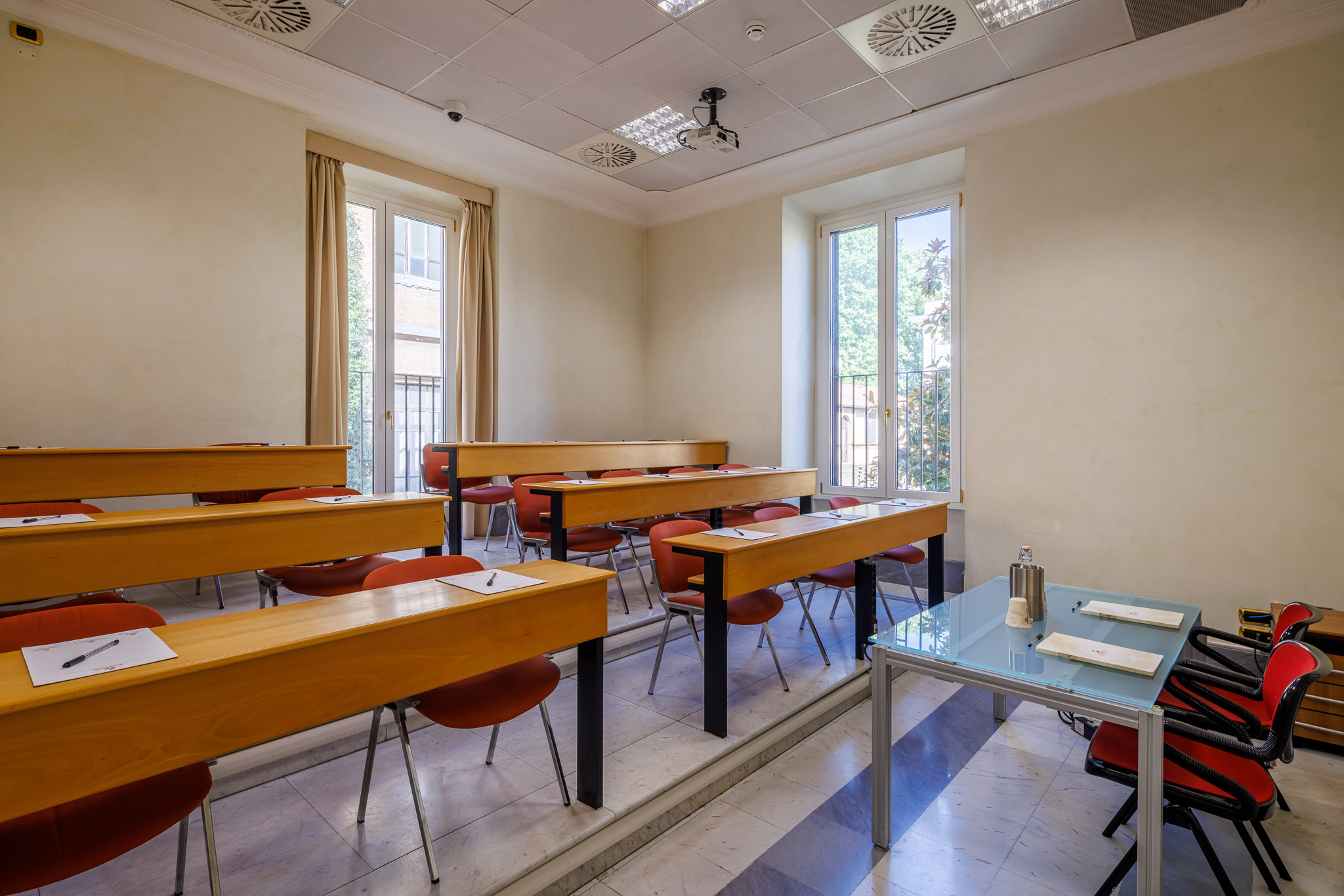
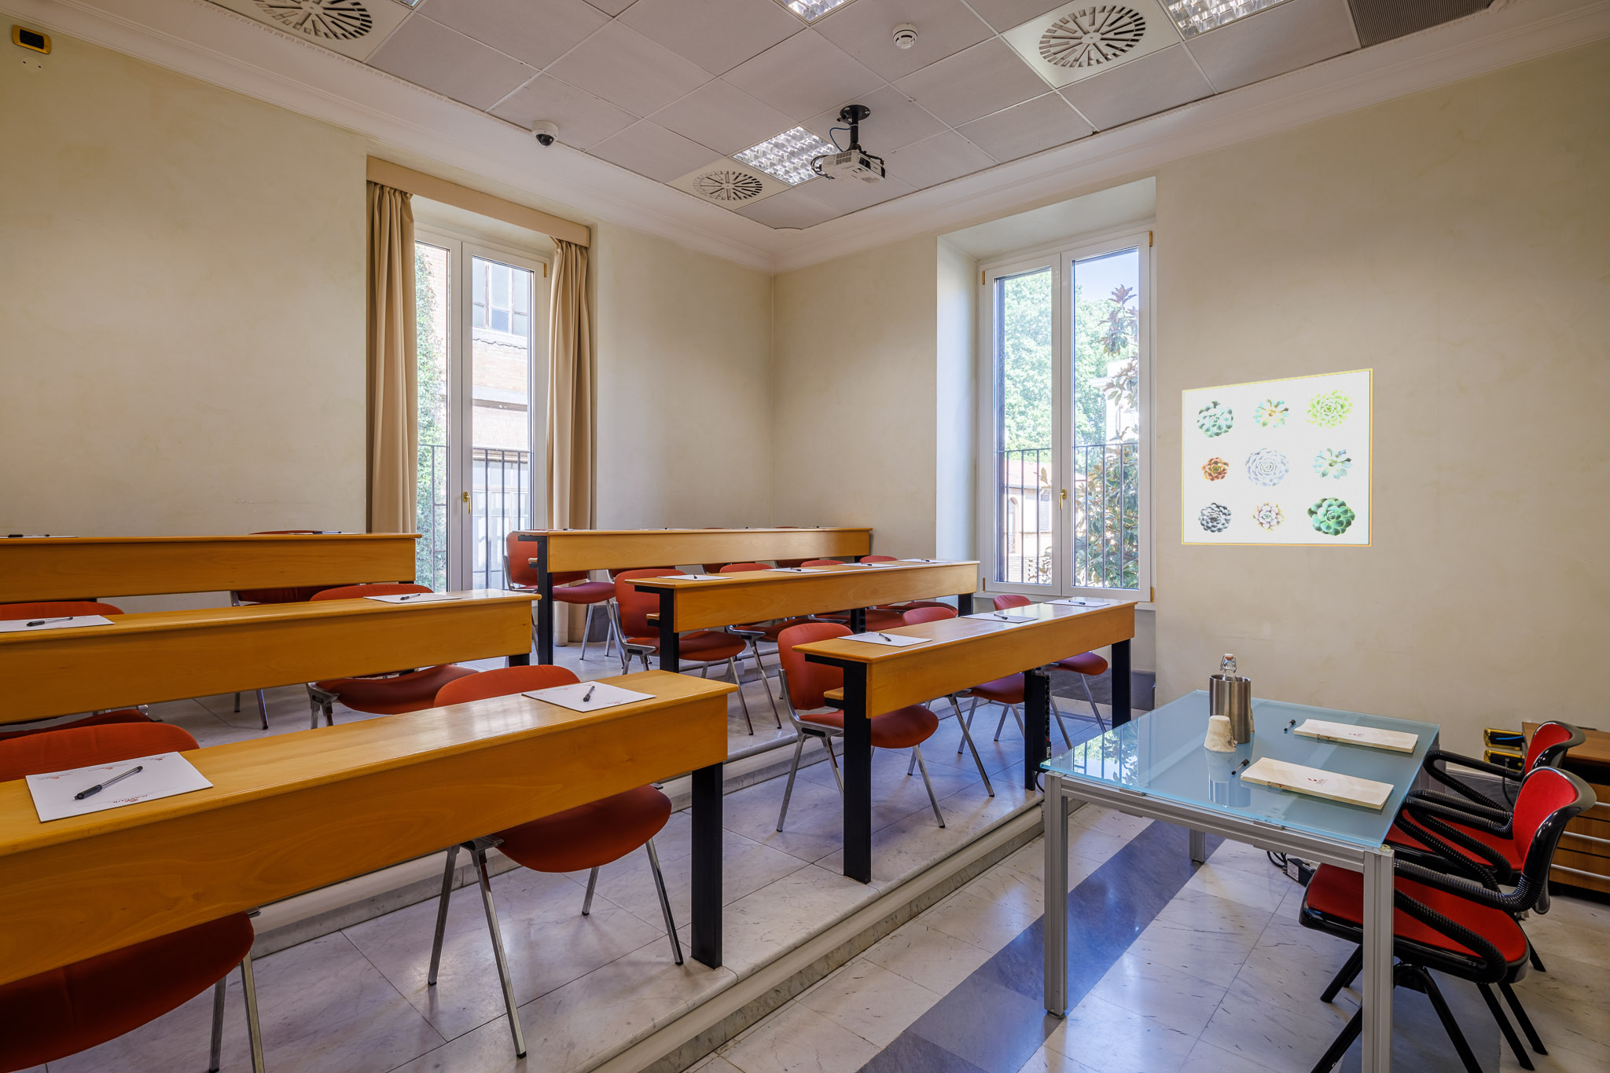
+ wall art (1270, 462)
